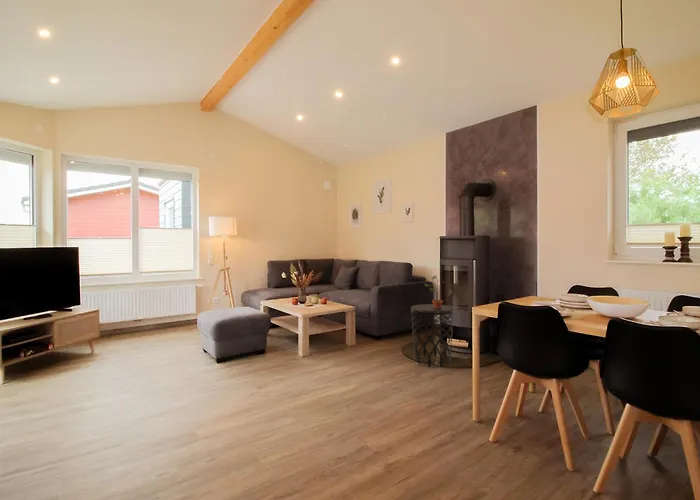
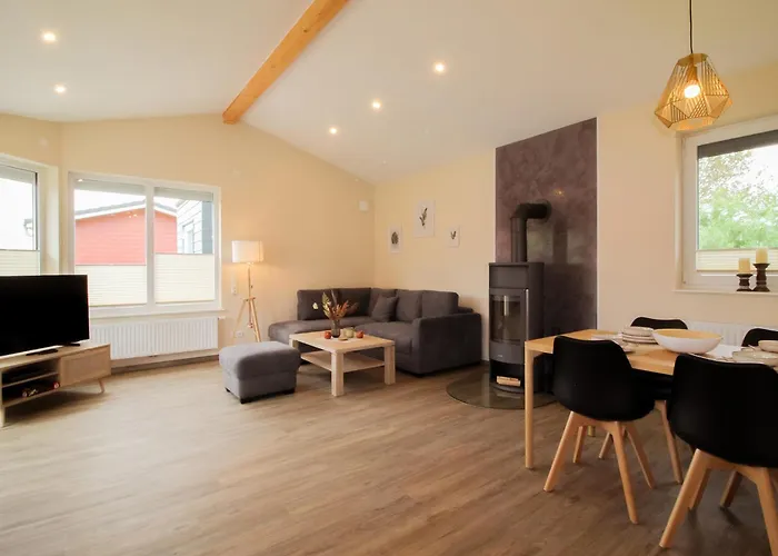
- potted plant (437, 290)
- side table (431, 334)
